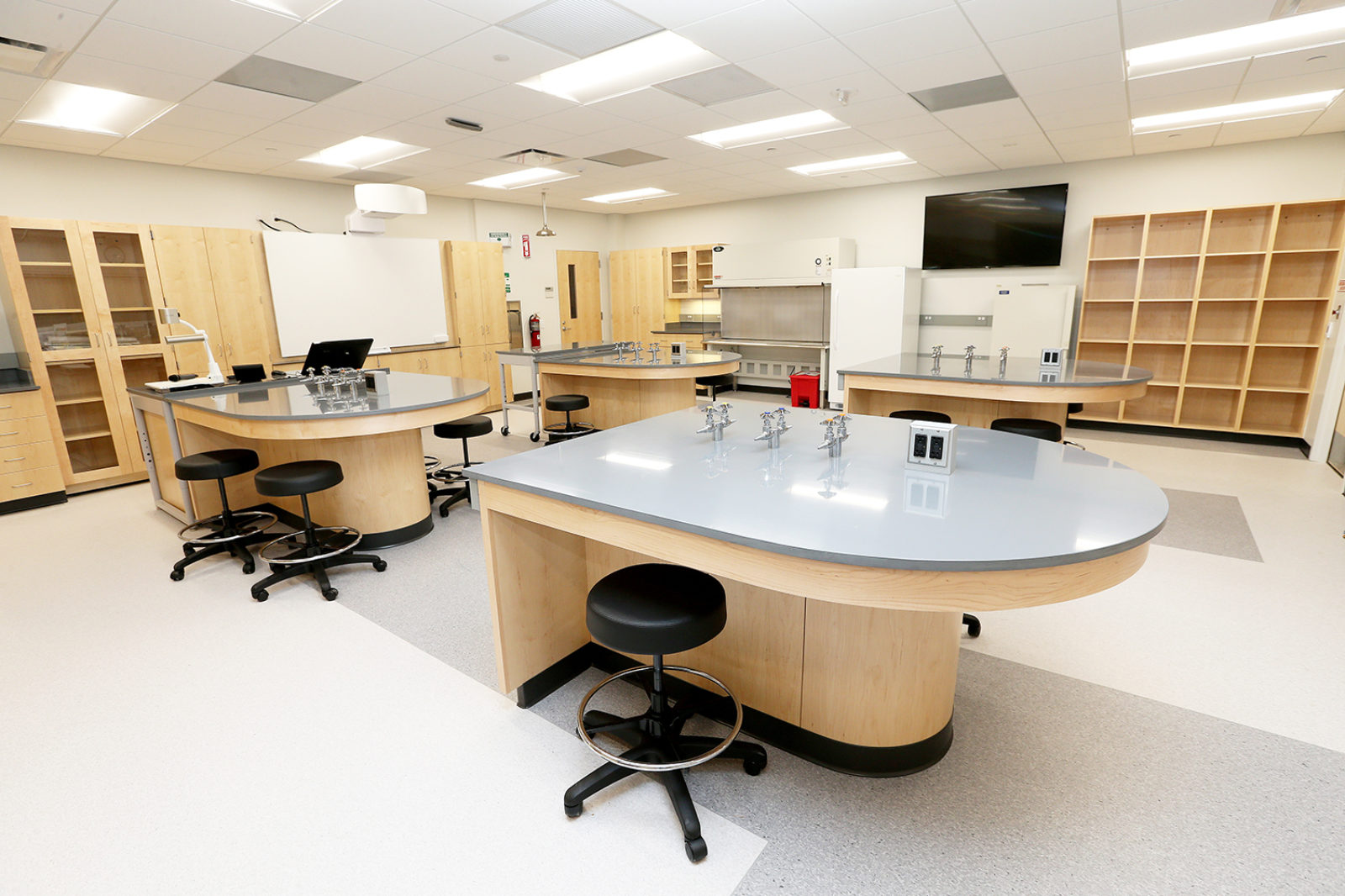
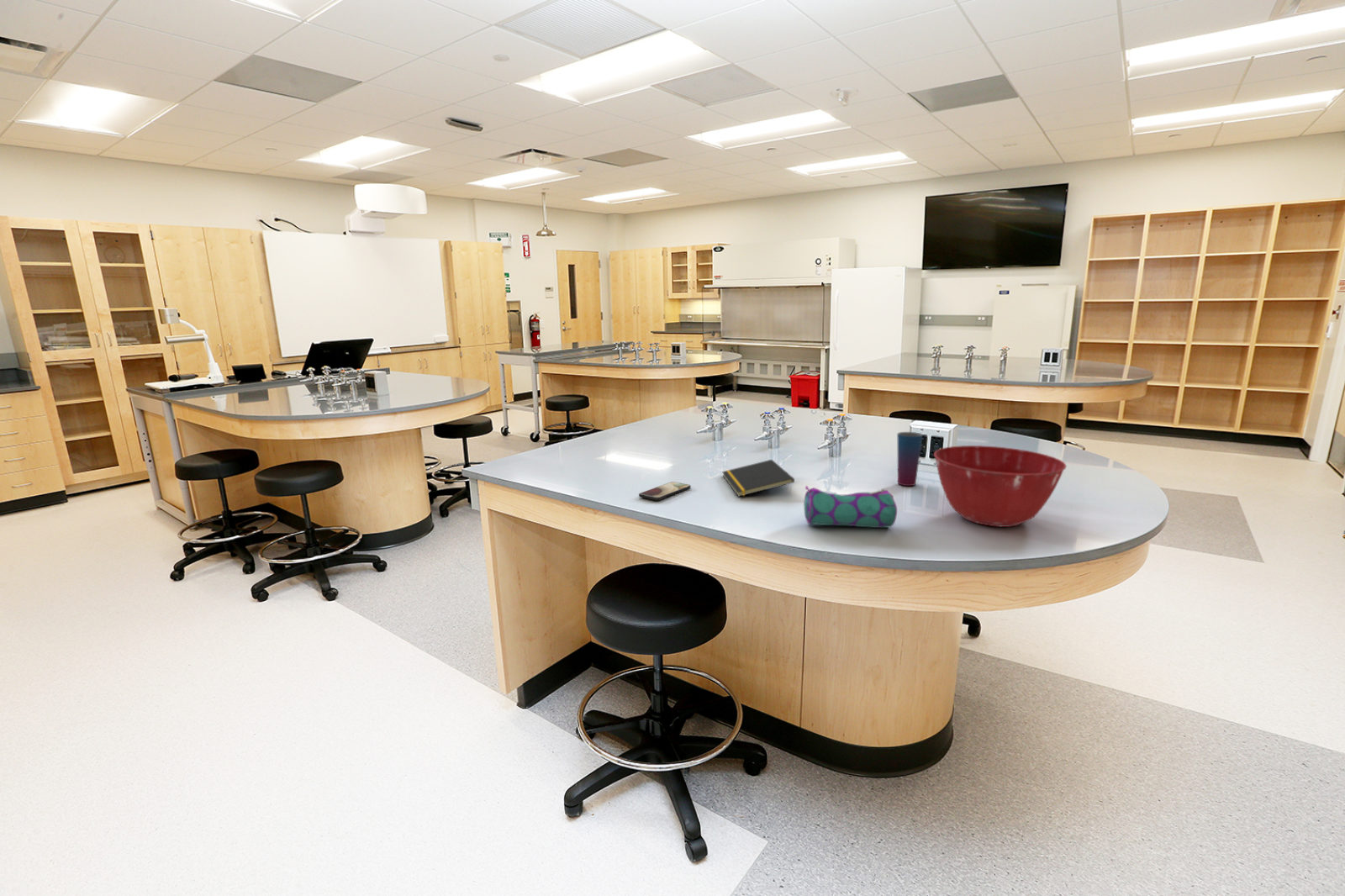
+ cup (908, 459)
+ notepad (756, 477)
+ mixing bowl (994, 488)
+ pencil case (848, 506)
+ smartphone (665, 490)
